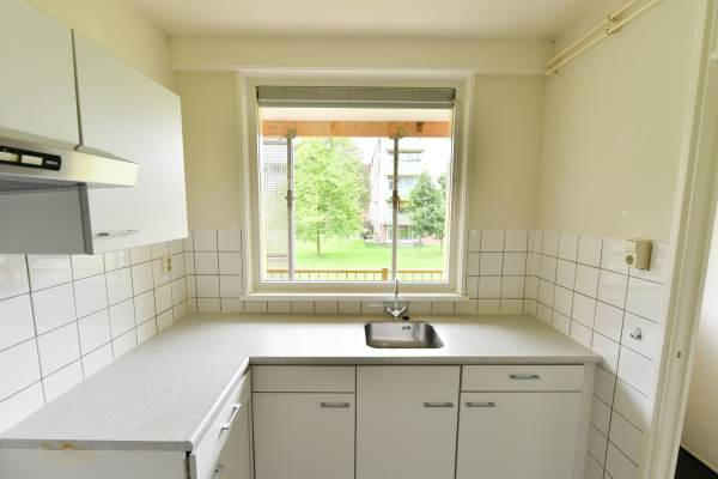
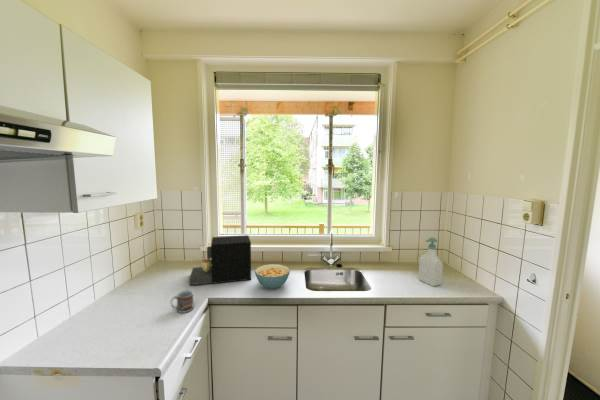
+ cereal bowl (272, 278)
+ cup (182, 301)
+ soap bottle (430, 260)
+ coffee maker (221, 258)
